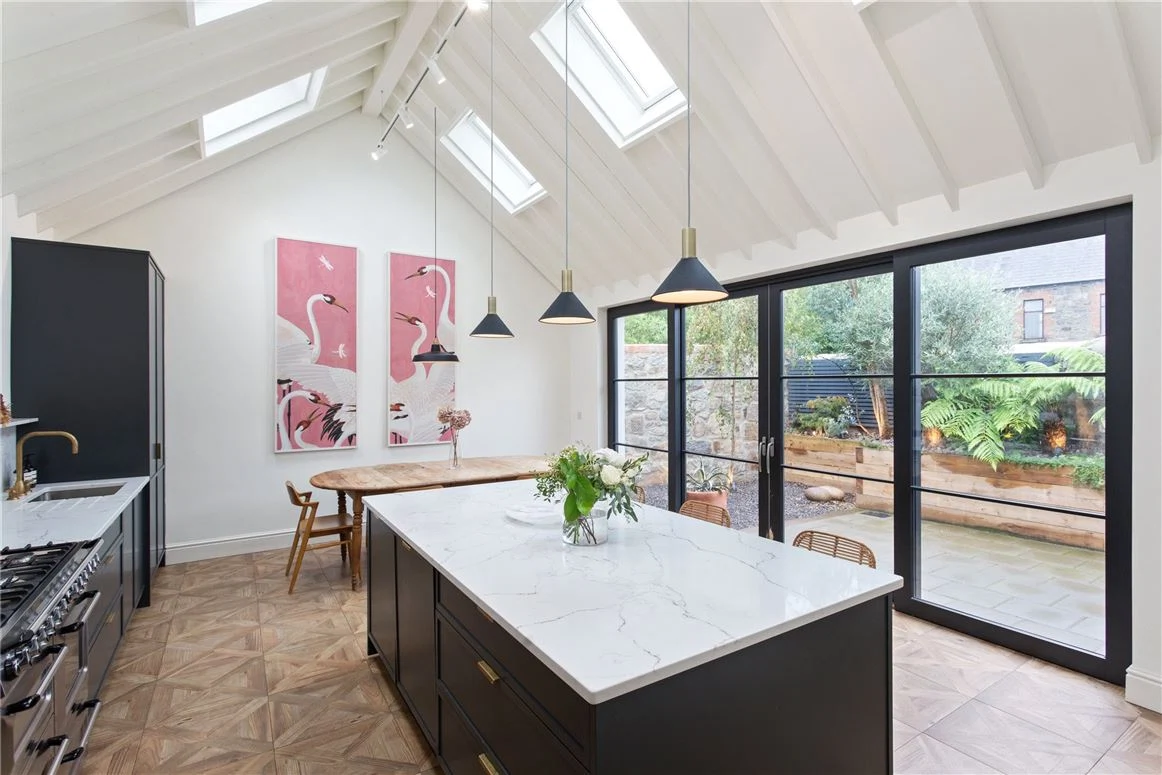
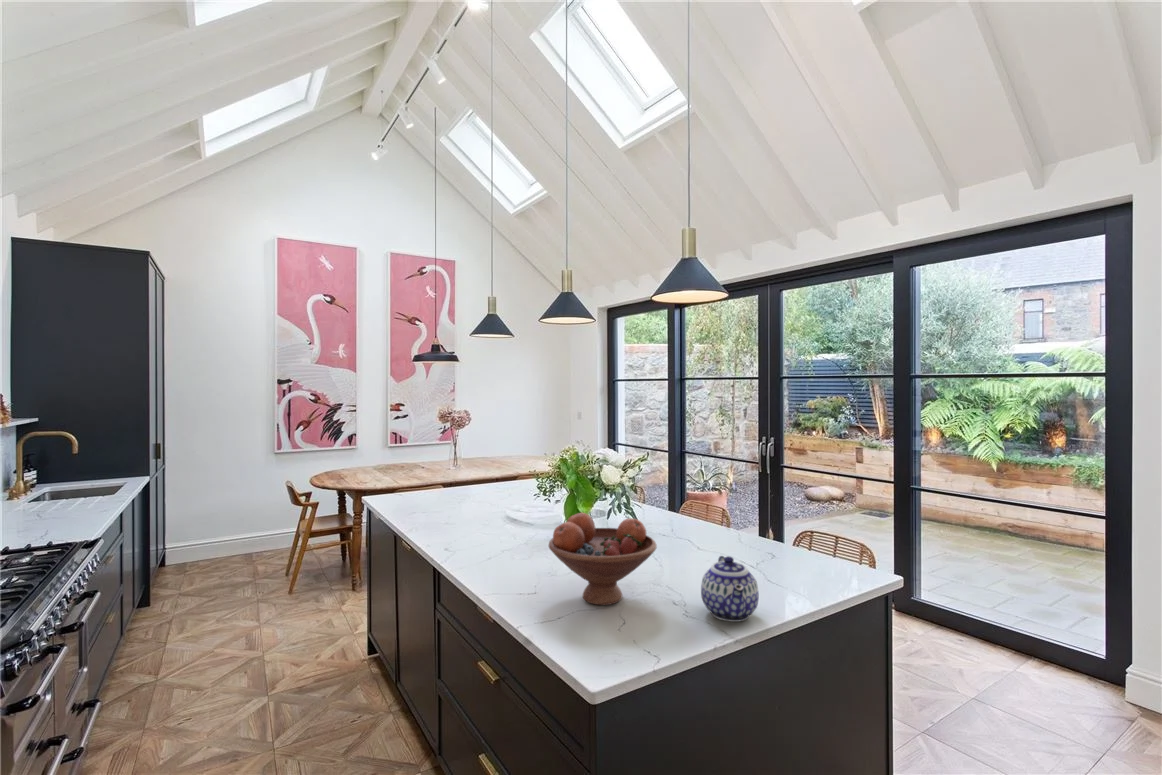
+ fruit bowl (602, 559)
+ teapot (729, 585)
